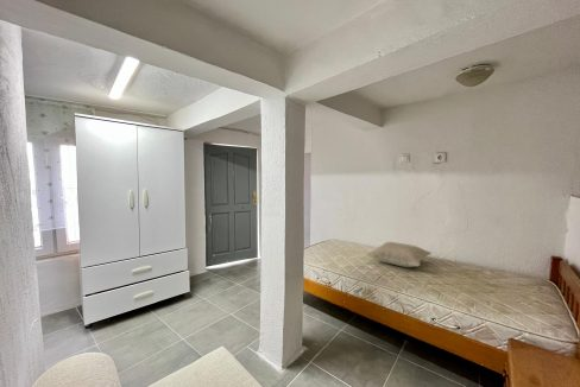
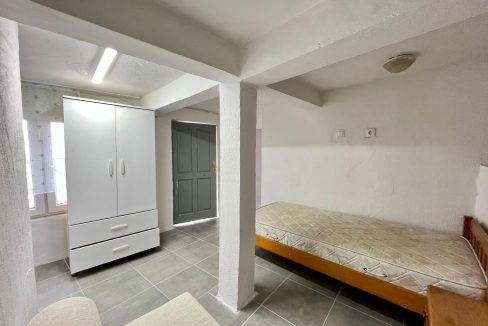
- pillow (398, 253)
